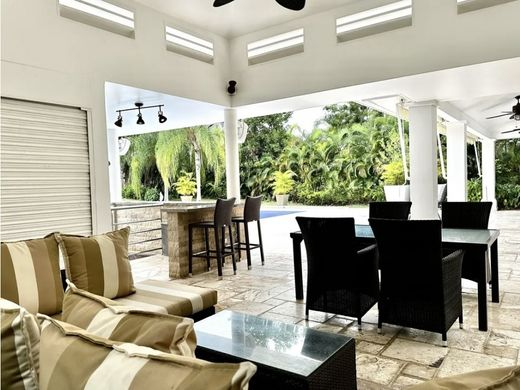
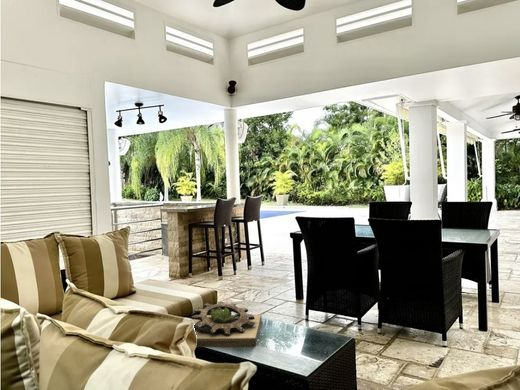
+ succulent planter (222, 320)
